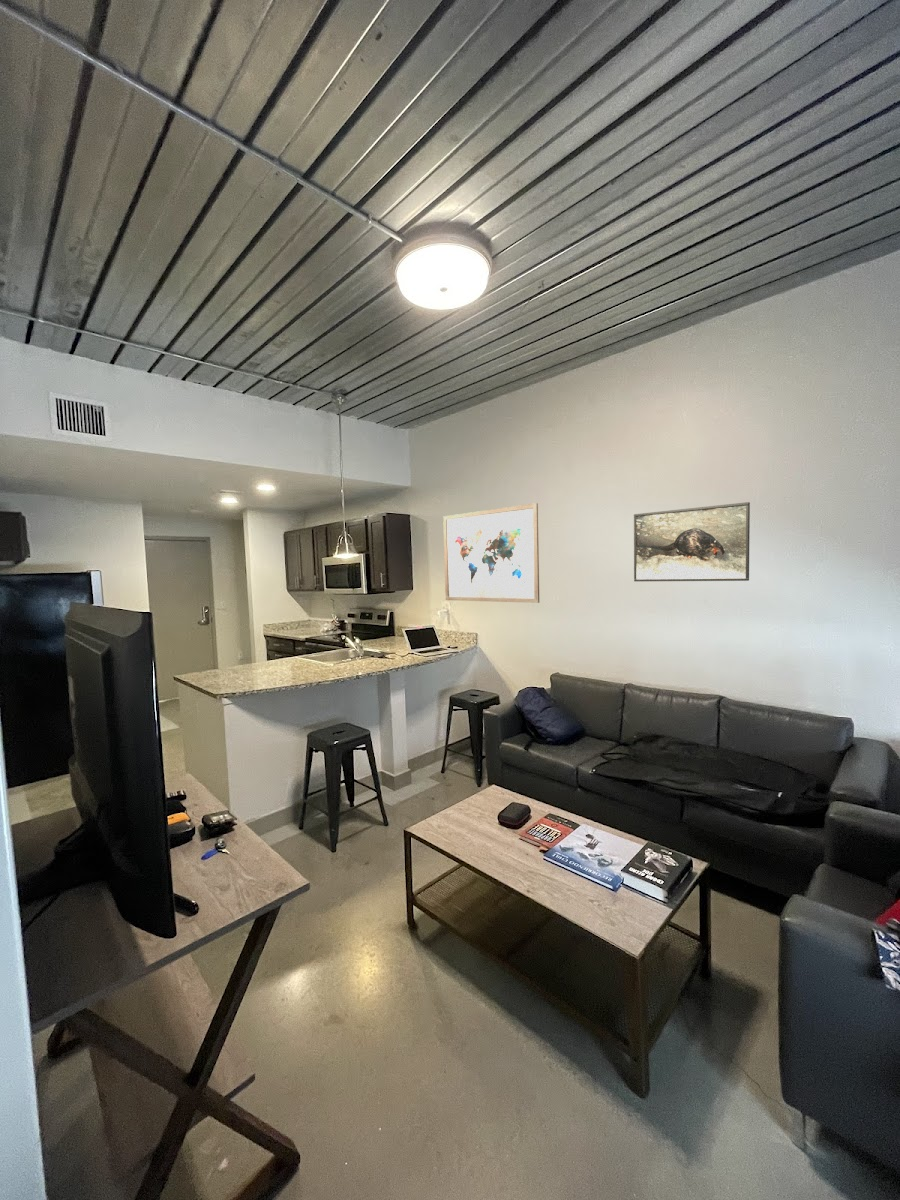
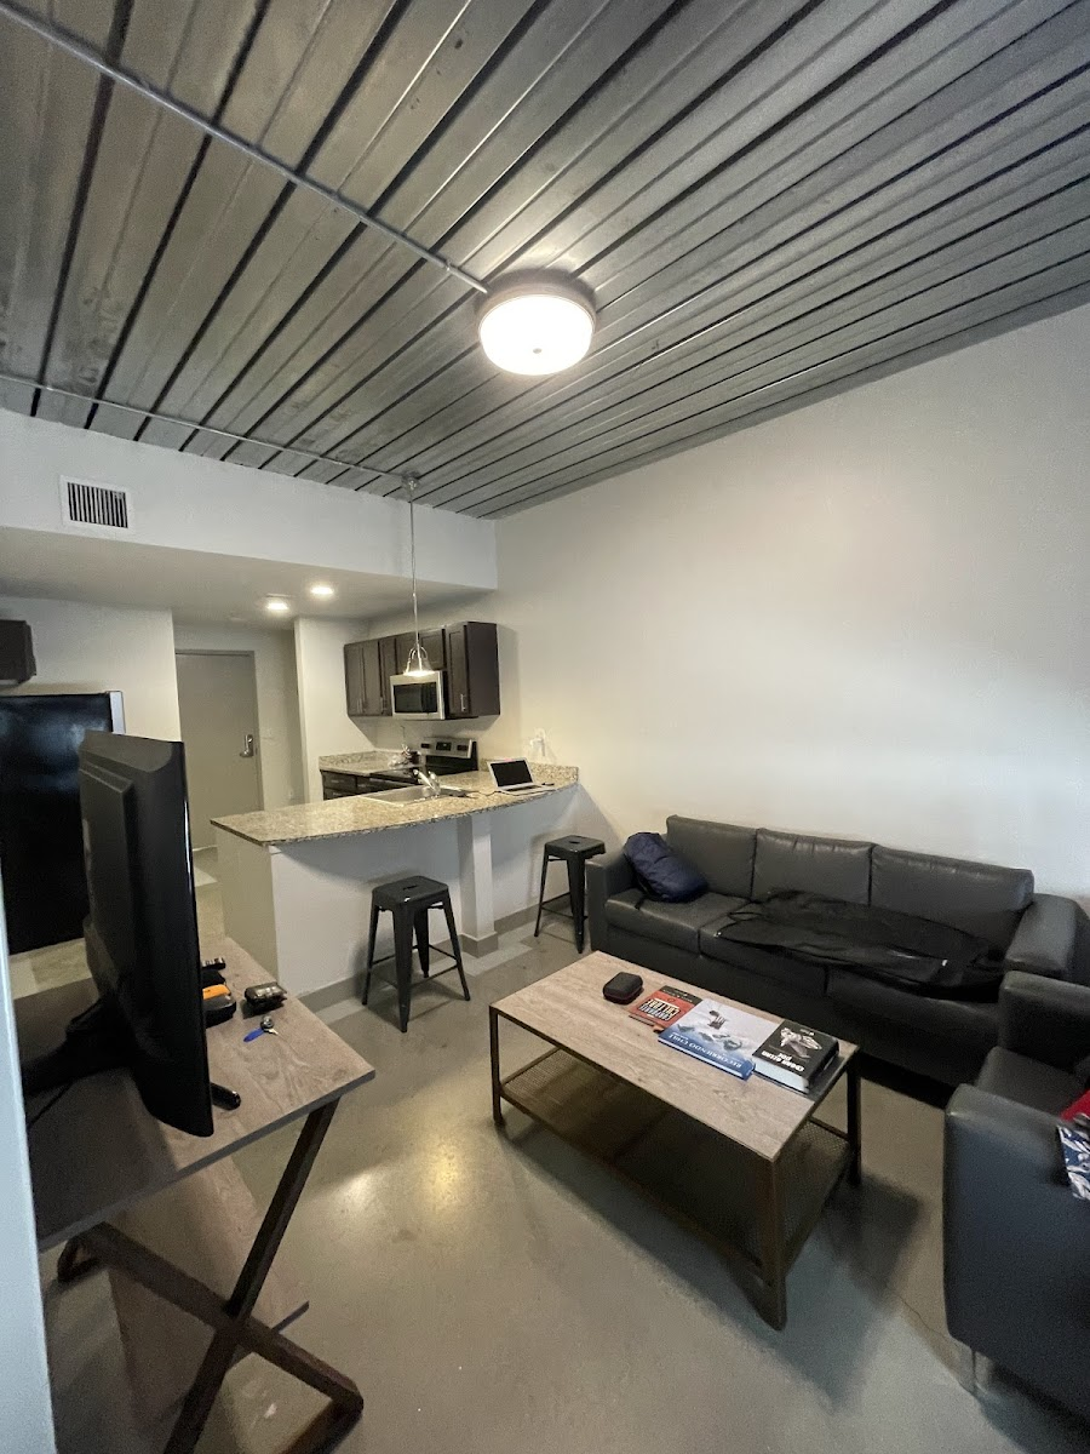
- wall art (487, 556)
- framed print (687, 545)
